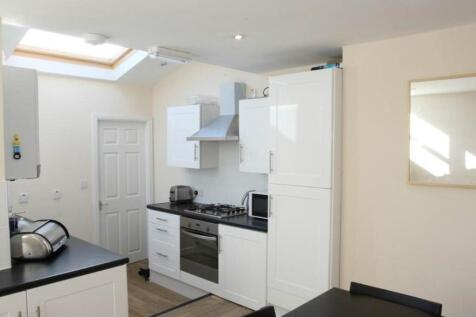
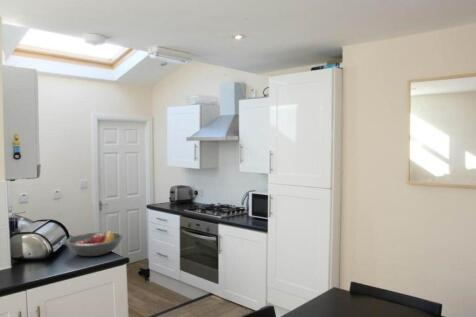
+ fruit bowl (95, 243)
